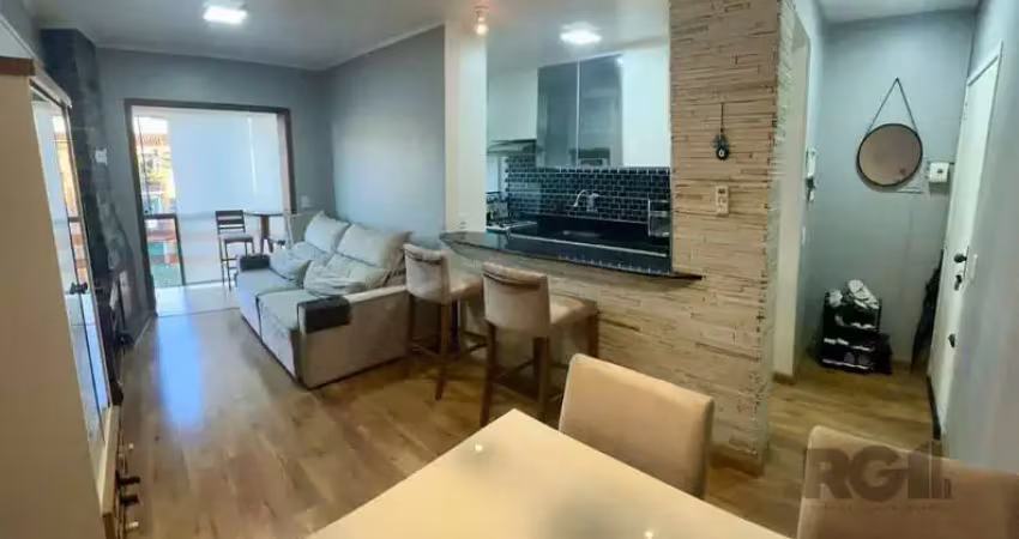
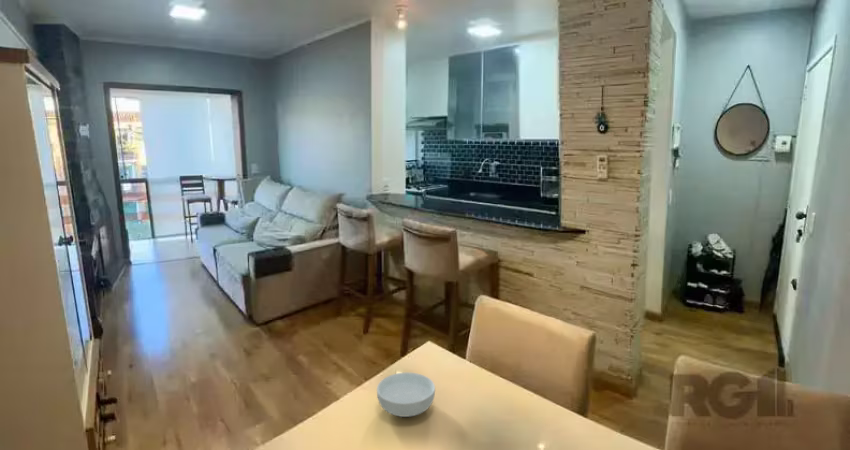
+ cereal bowl (406, 397)
